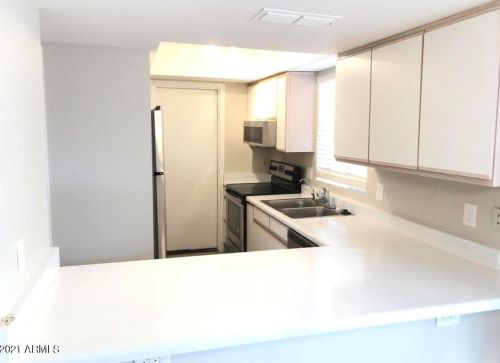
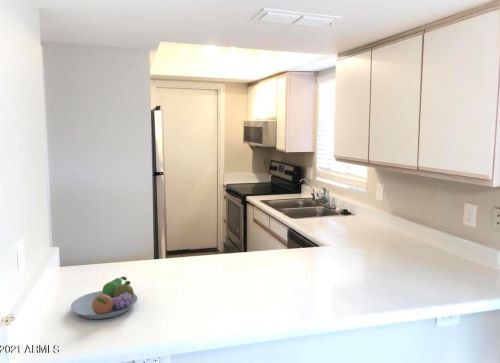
+ fruit bowl (107, 294)
